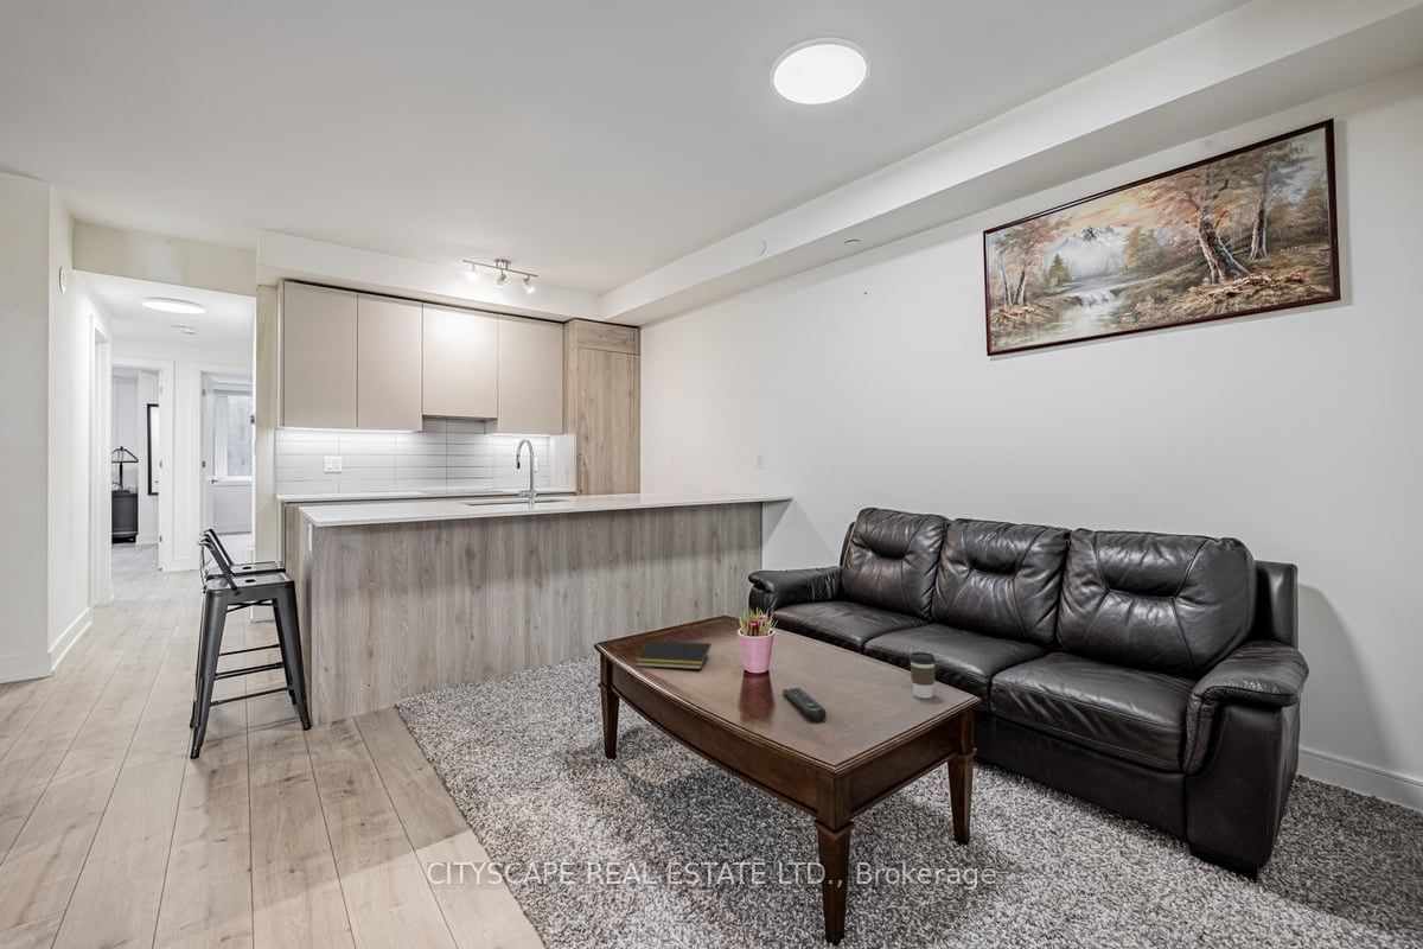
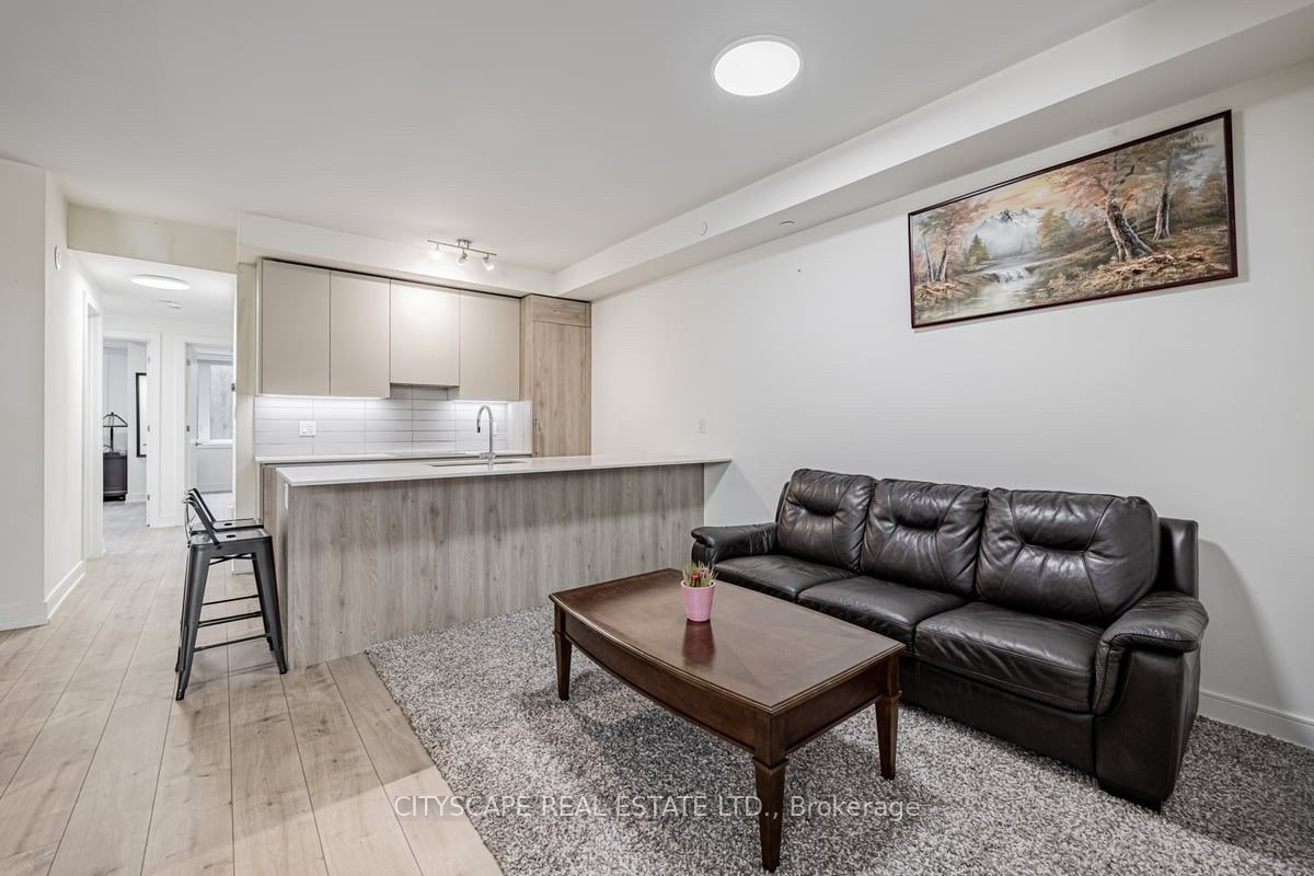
- coffee cup (923, 675)
- remote control (803, 702)
- notepad (674, 654)
